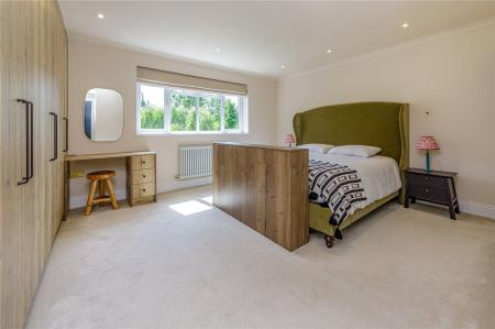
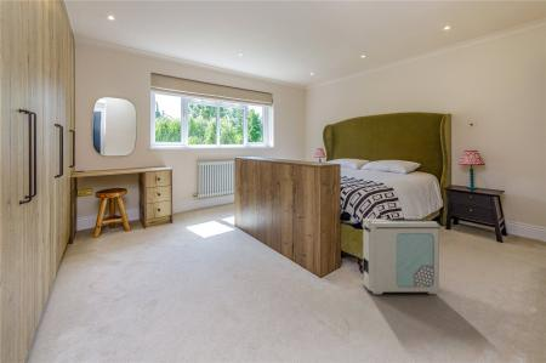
+ air purifier (399, 254)
